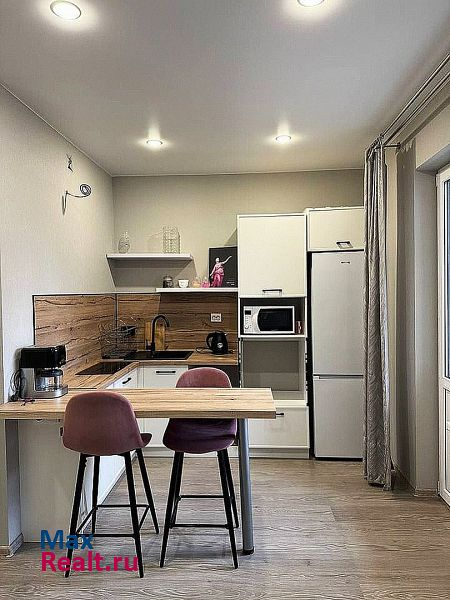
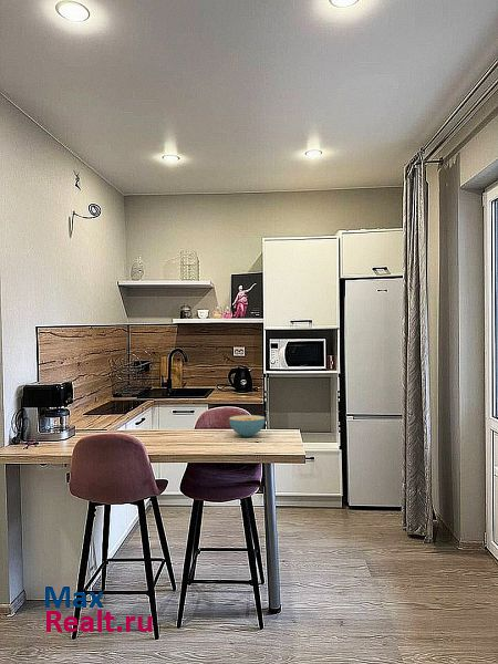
+ cereal bowl (247, 426)
